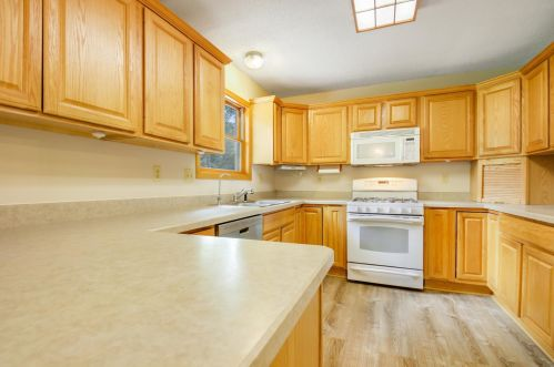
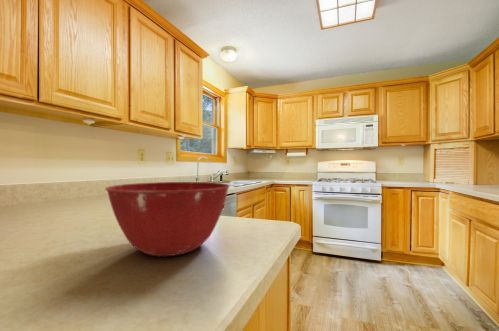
+ mixing bowl (172, 215)
